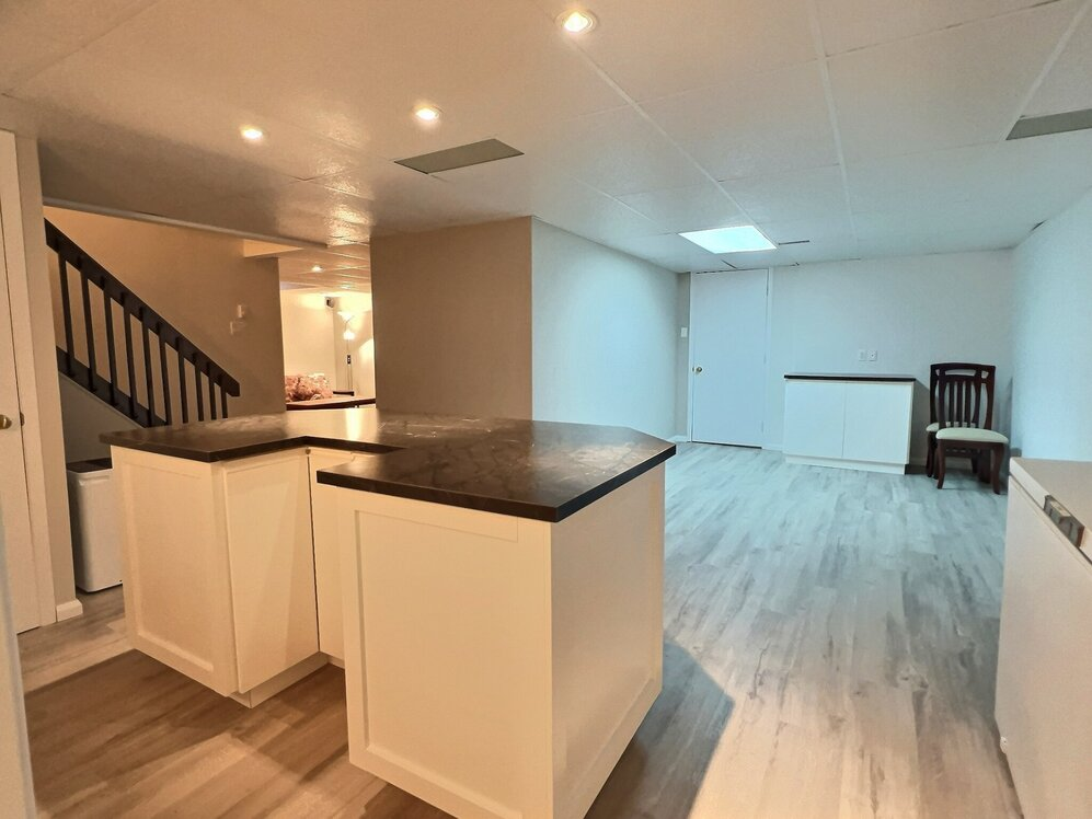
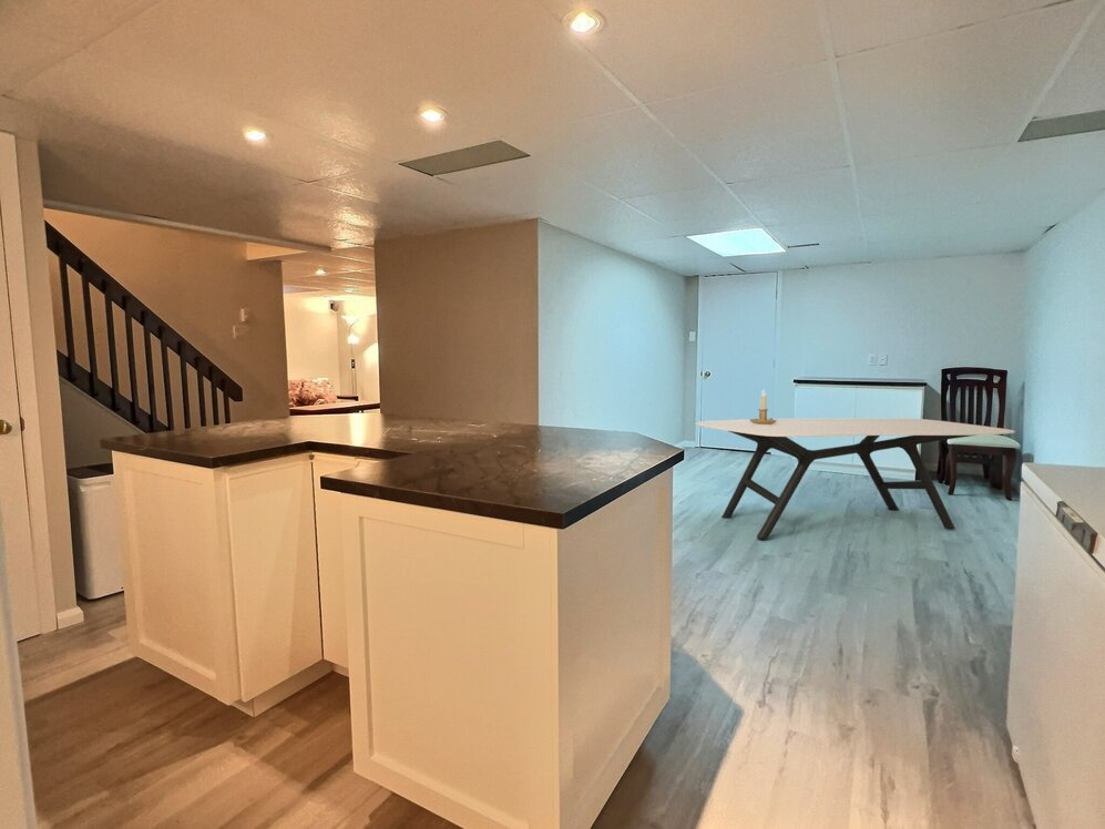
+ dining table (837, 456)
+ candlestick (764, 406)
